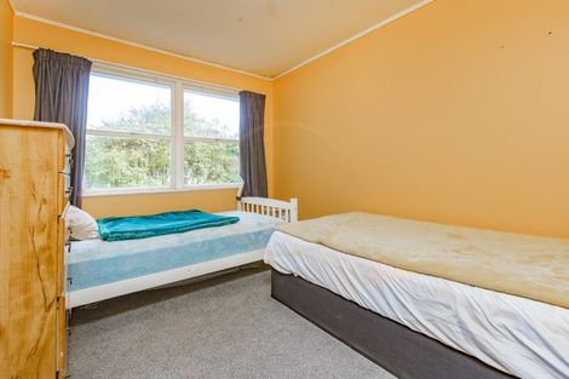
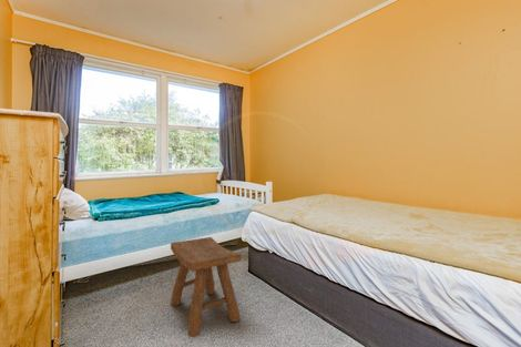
+ stool (203, 278)
